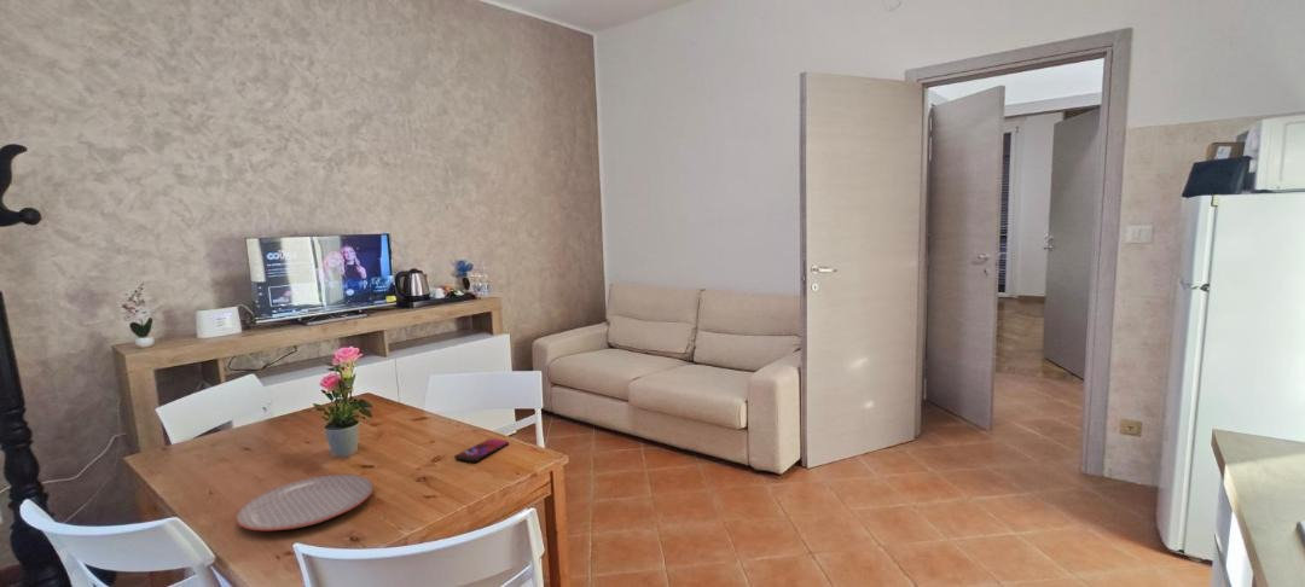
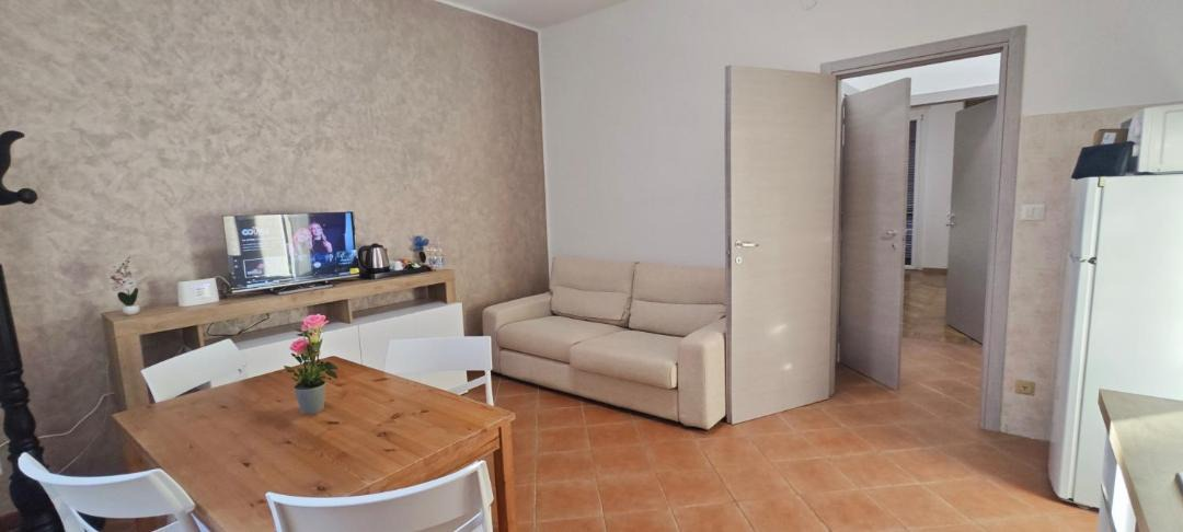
- plate (308, 502)
- smartphone (482, 449)
